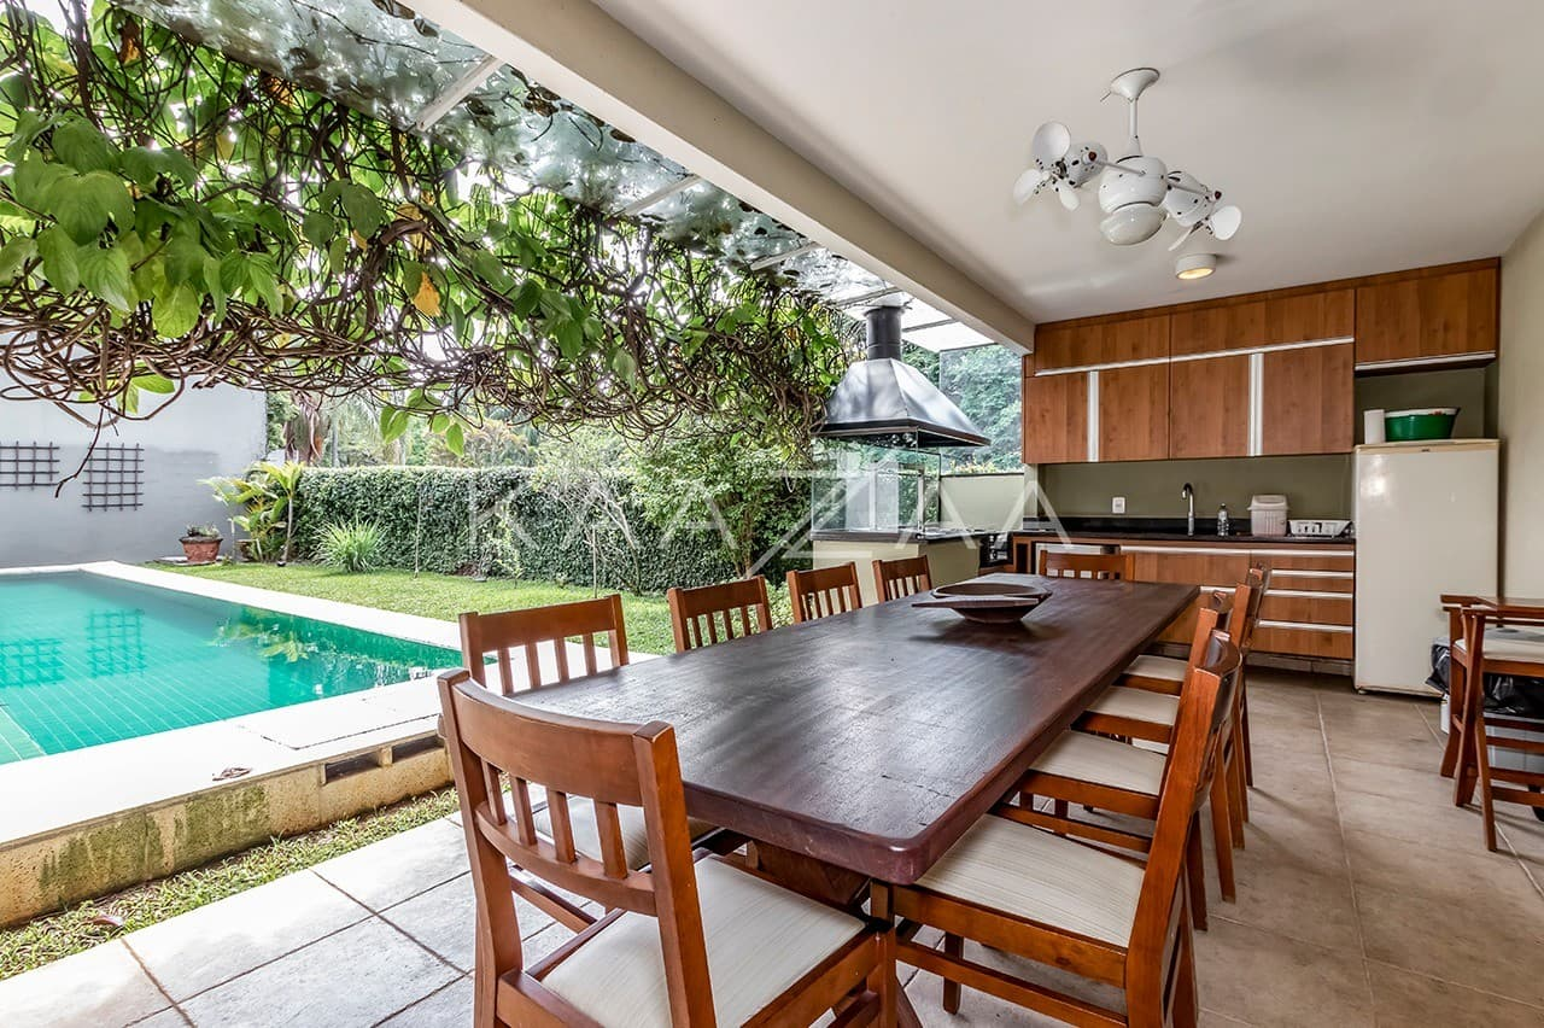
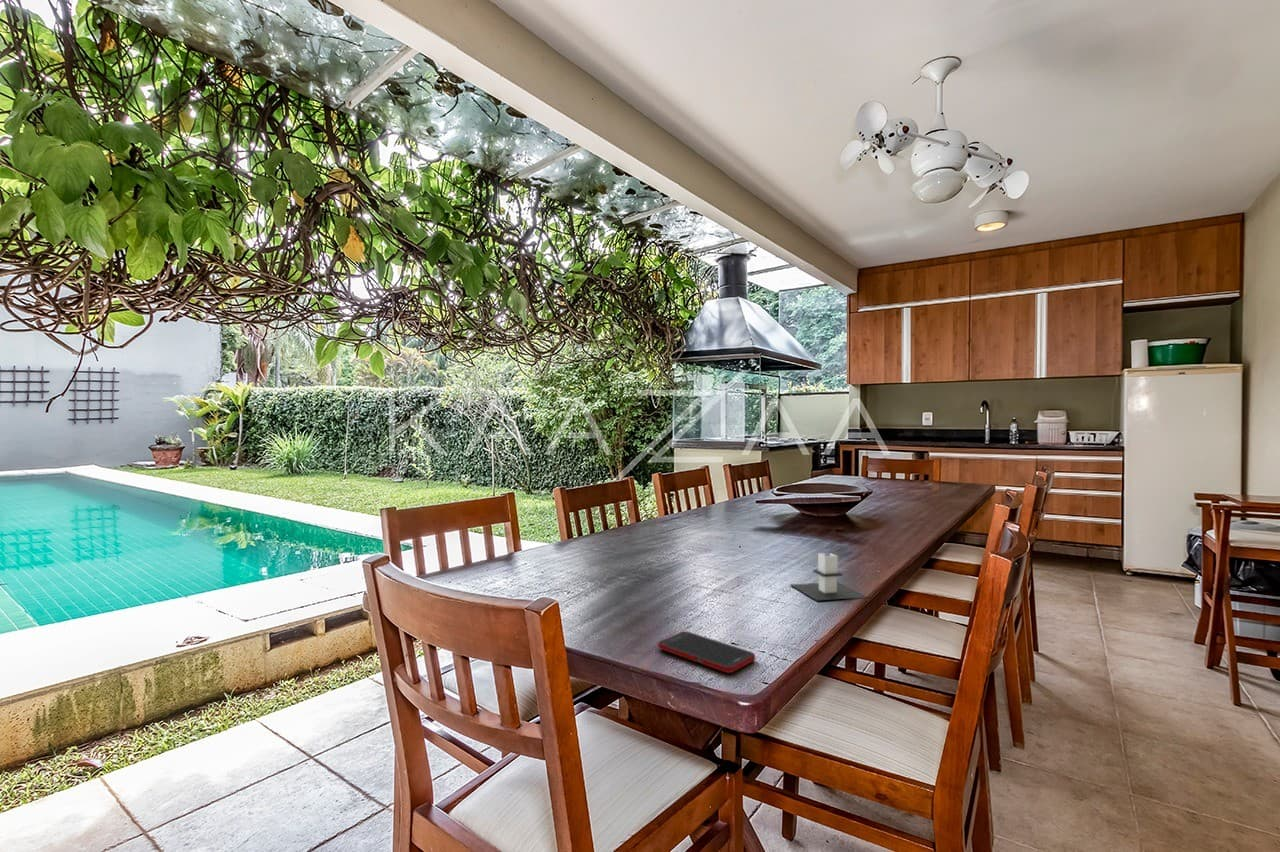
+ architectural model (827, 572)
+ cell phone (705, 651)
